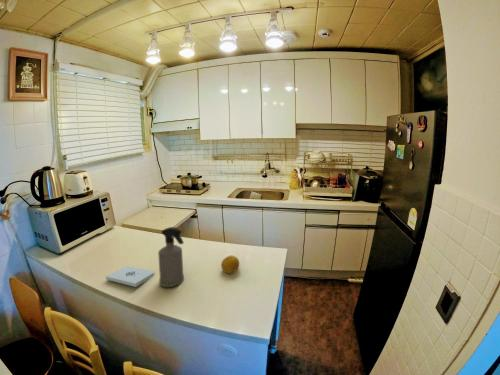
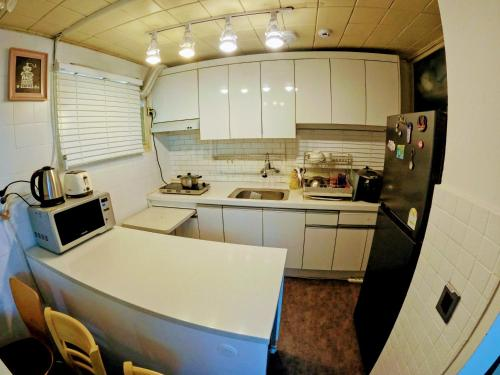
- spray bottle (172, 254)
- fruit (230, 263)
- notepad (131, 275)
